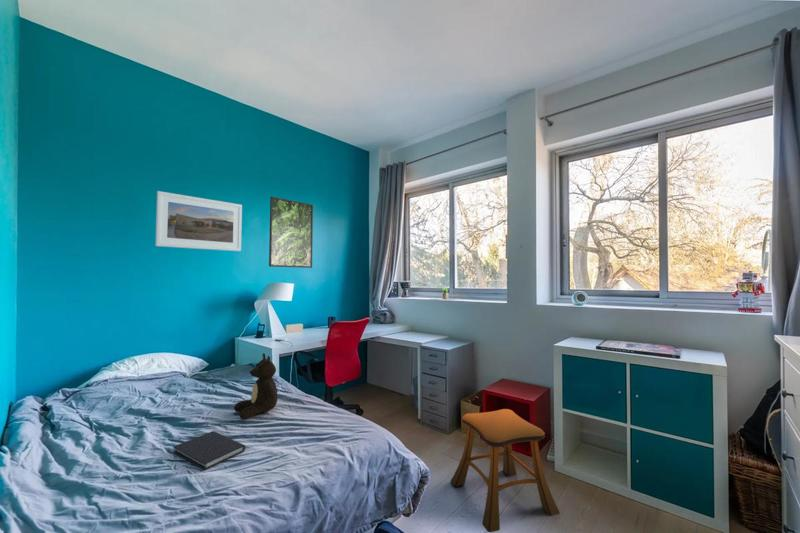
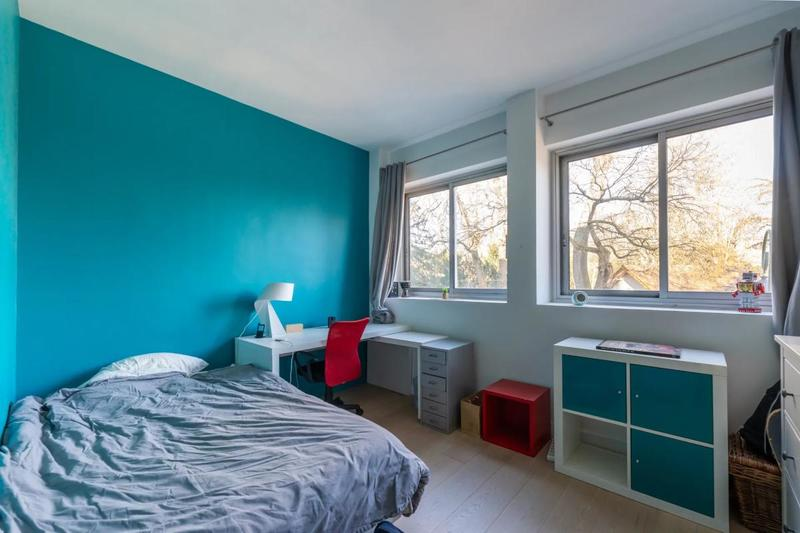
- teddy bear (257, 383)
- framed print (202, 223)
- stool (504, 459)
- diary (209, 448)
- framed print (292, 233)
